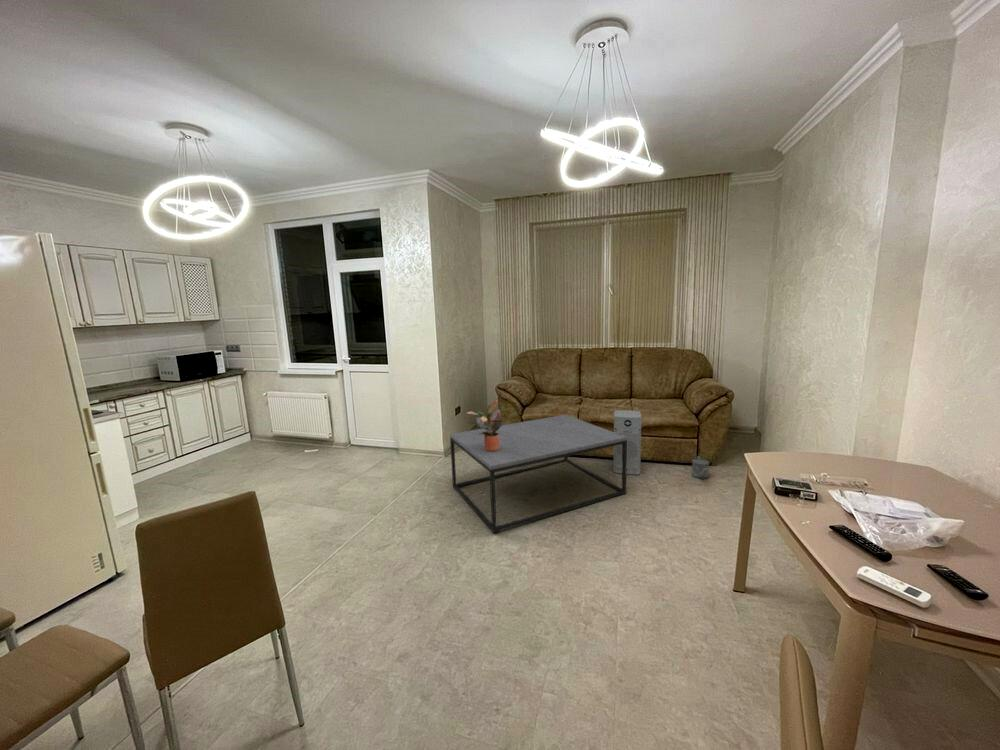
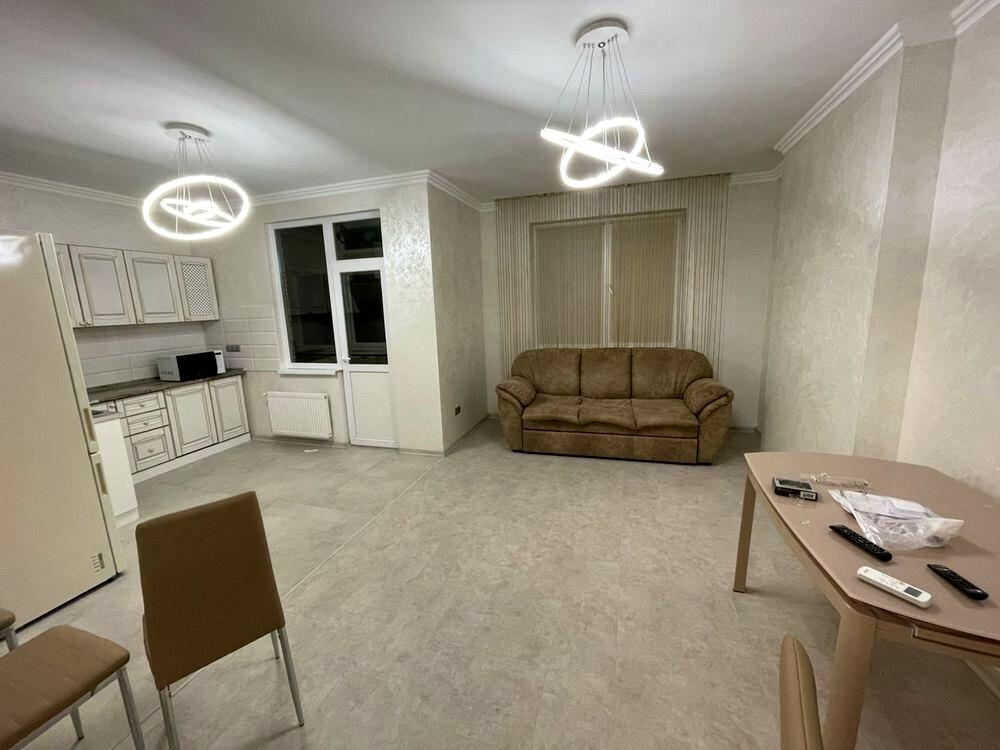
- potted plant (486, 426)
- watering can (701, 469)
- air purifier (627, 441)
- coffee table (535, 462)
